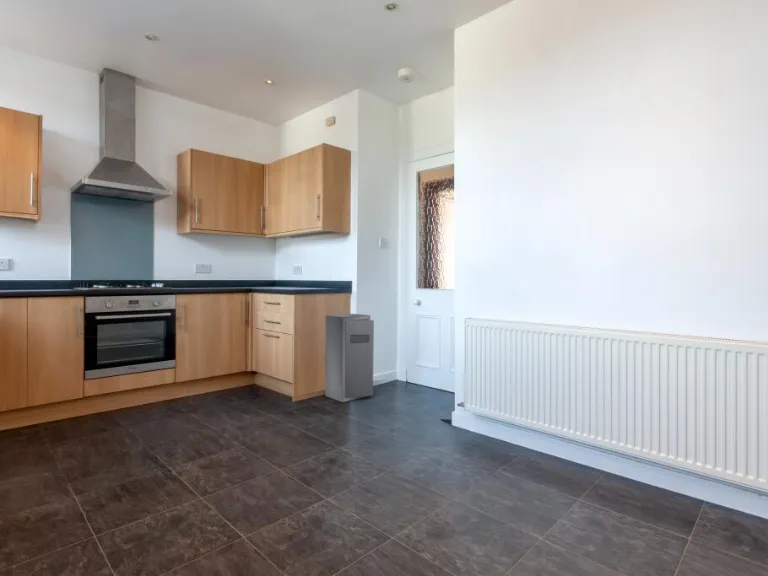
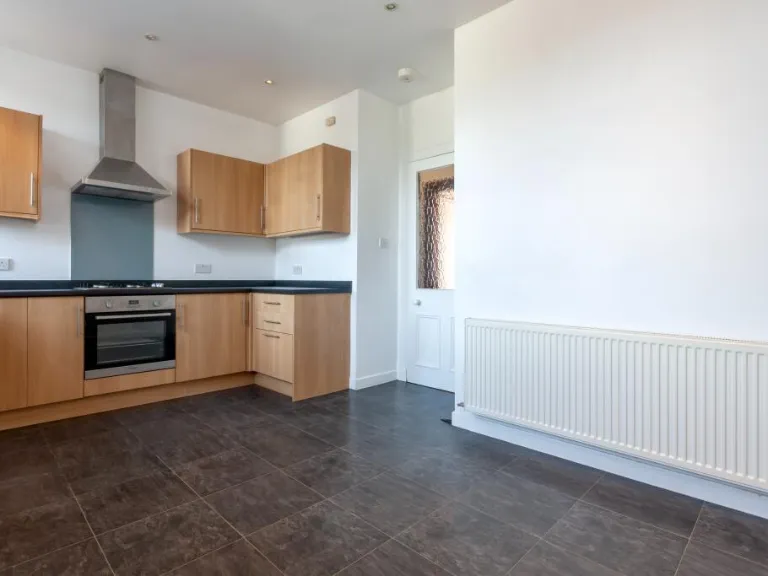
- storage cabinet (351, 356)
